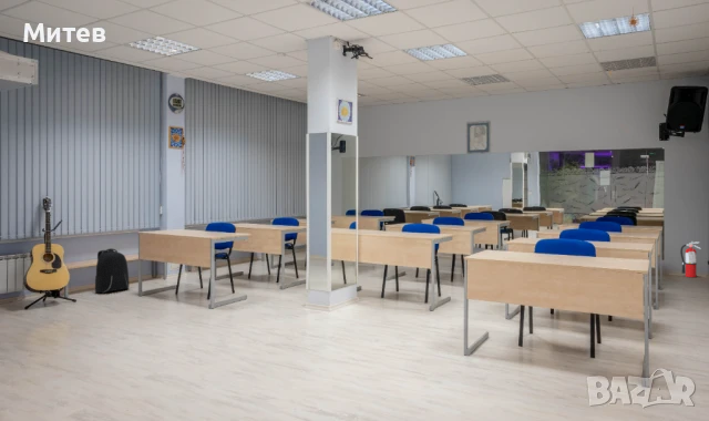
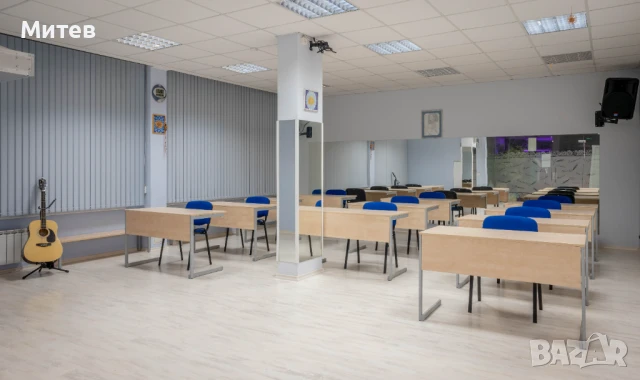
- backpack (110, 269)
- fire extinguisher (690, 258)
